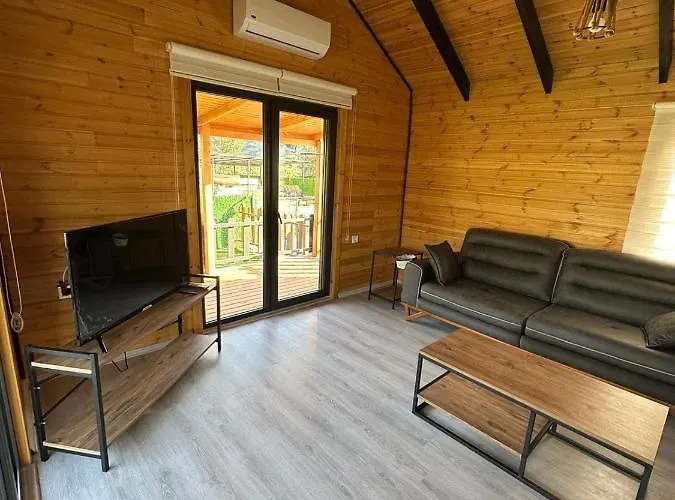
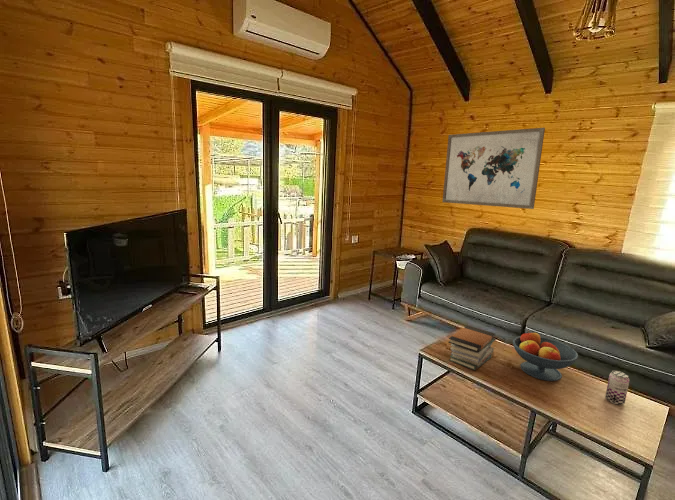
+ wall art (488, 169)
+ fruit bowl (543, 355)
+ book stack (471, 347)
+ beer can (617, 387)
